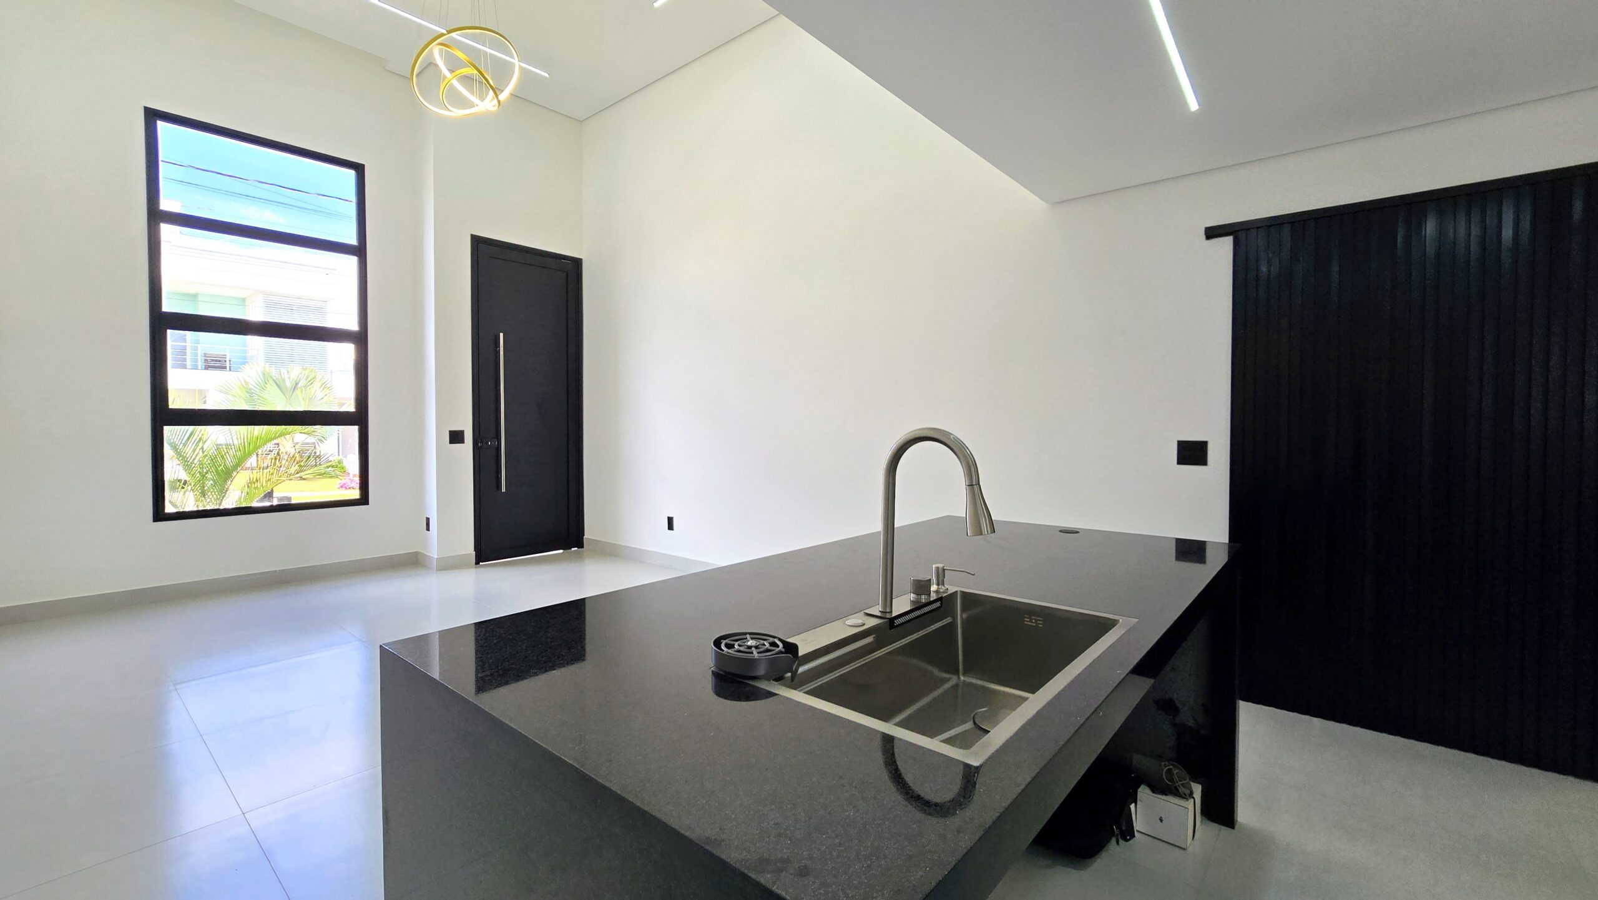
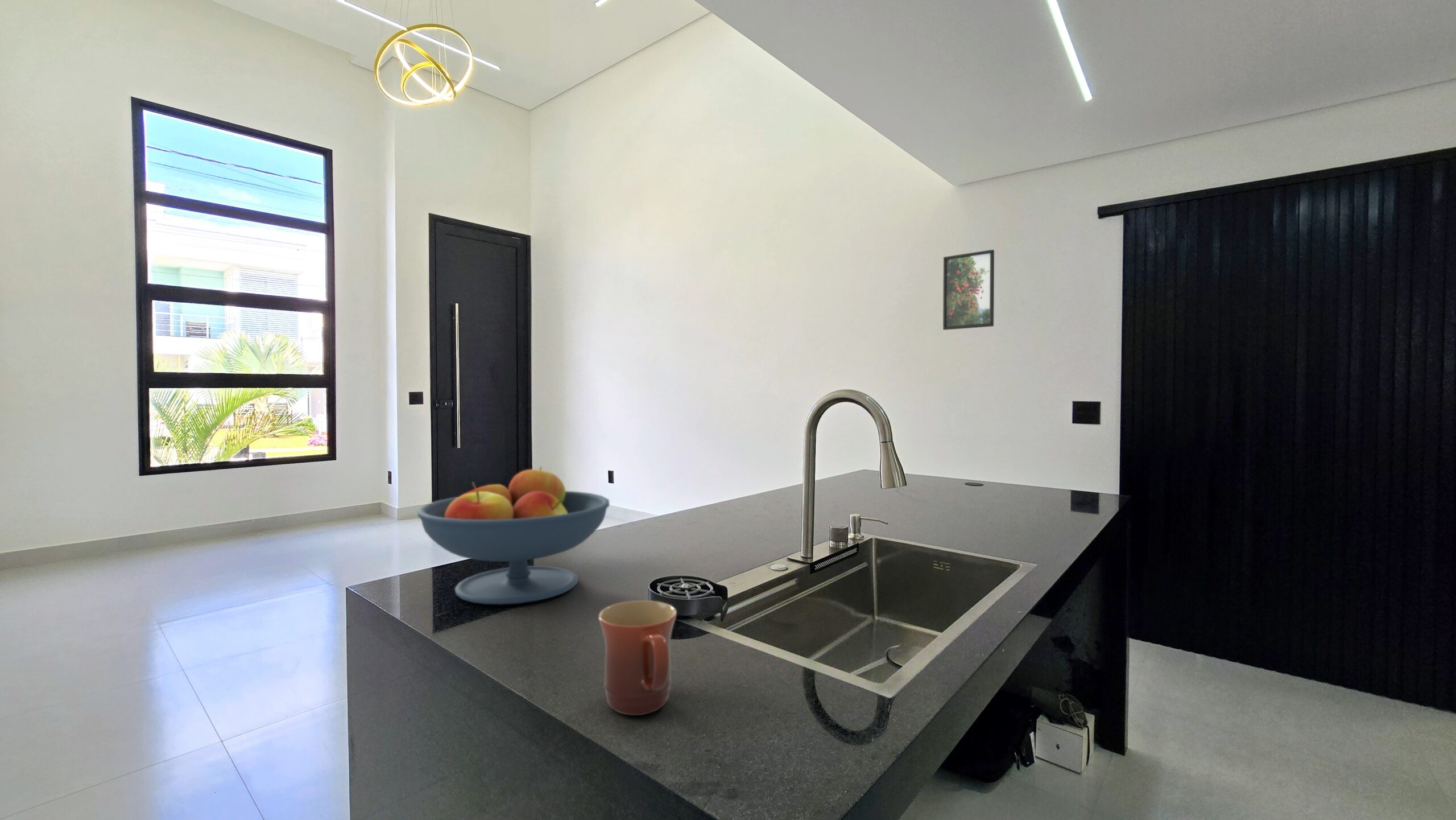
+ fruit bowl (518, 530)
+ mug (643, 663)
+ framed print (967, 291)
